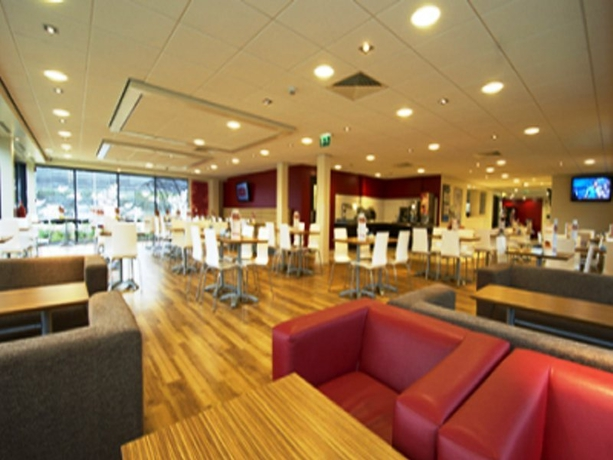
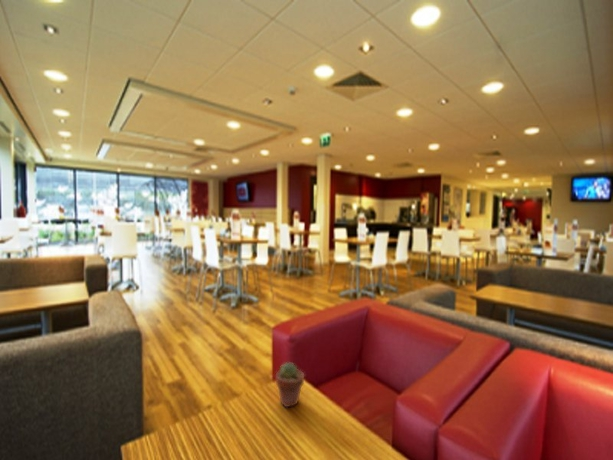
+ potted succulent (289, 382)
